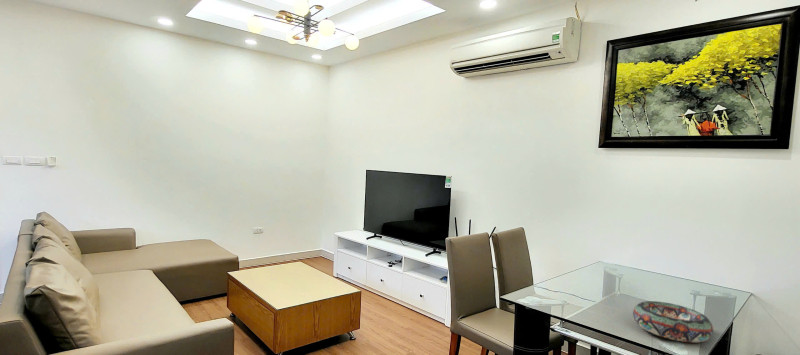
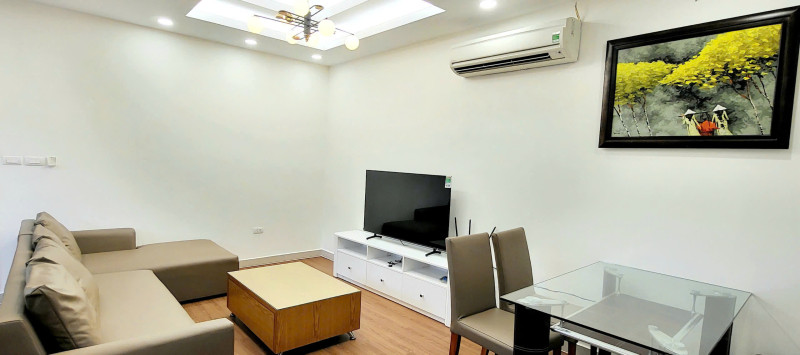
- decorative bowl (671, 321)
